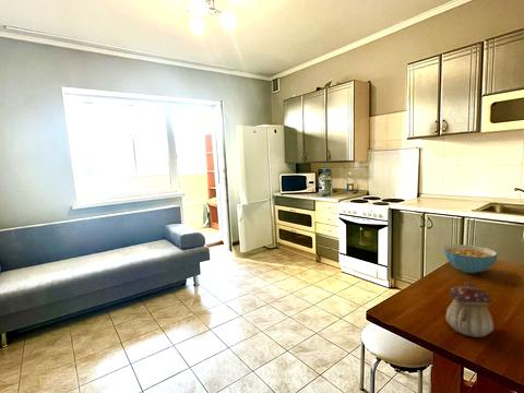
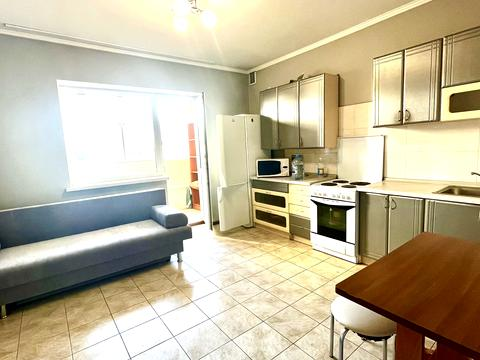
- cereal bowl (468, 260)
- teapot (468, 306)
